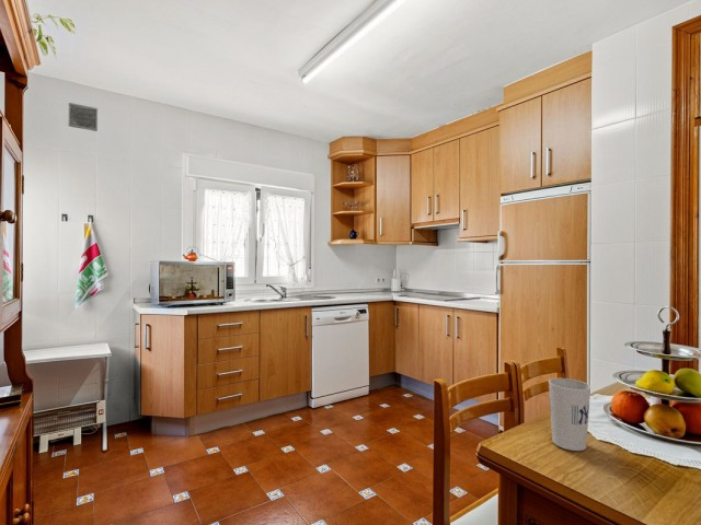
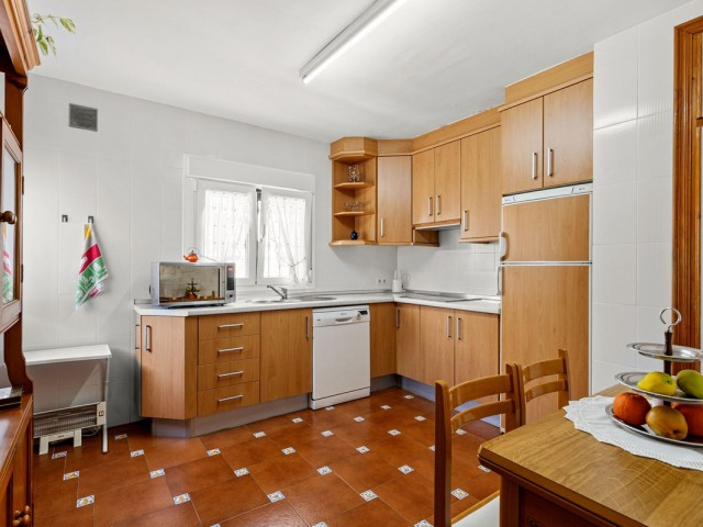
- cup (568, 413)
